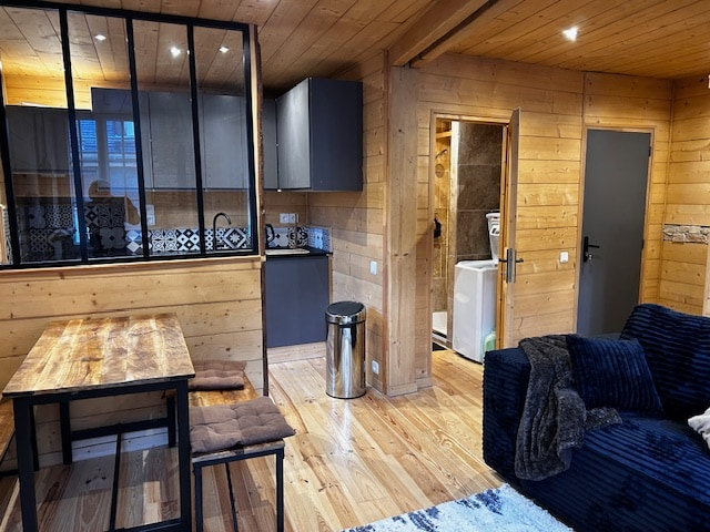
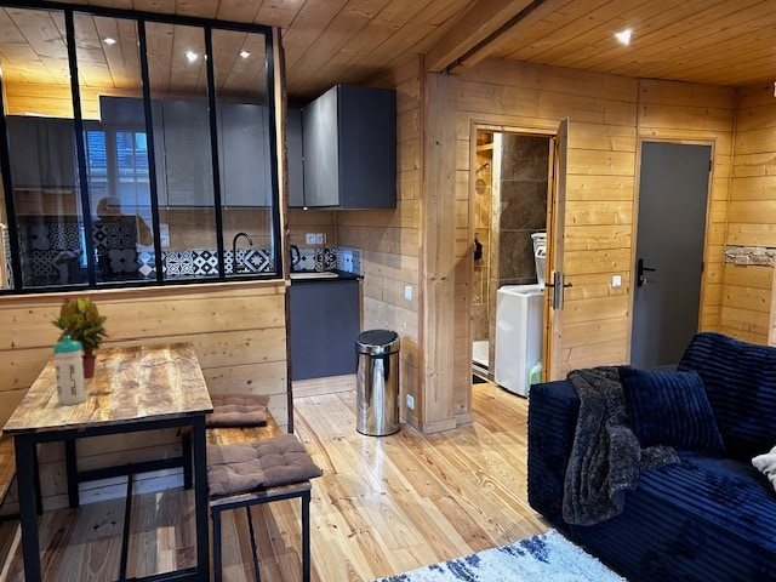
+ water bottle (69, 369)
+ potted plant (82, 336)
